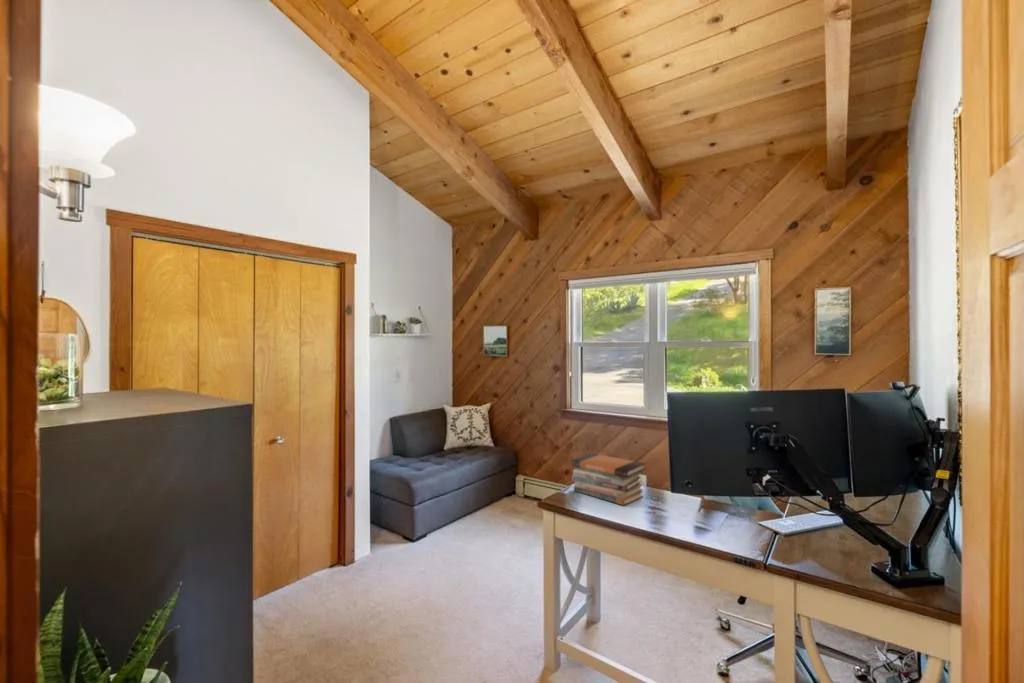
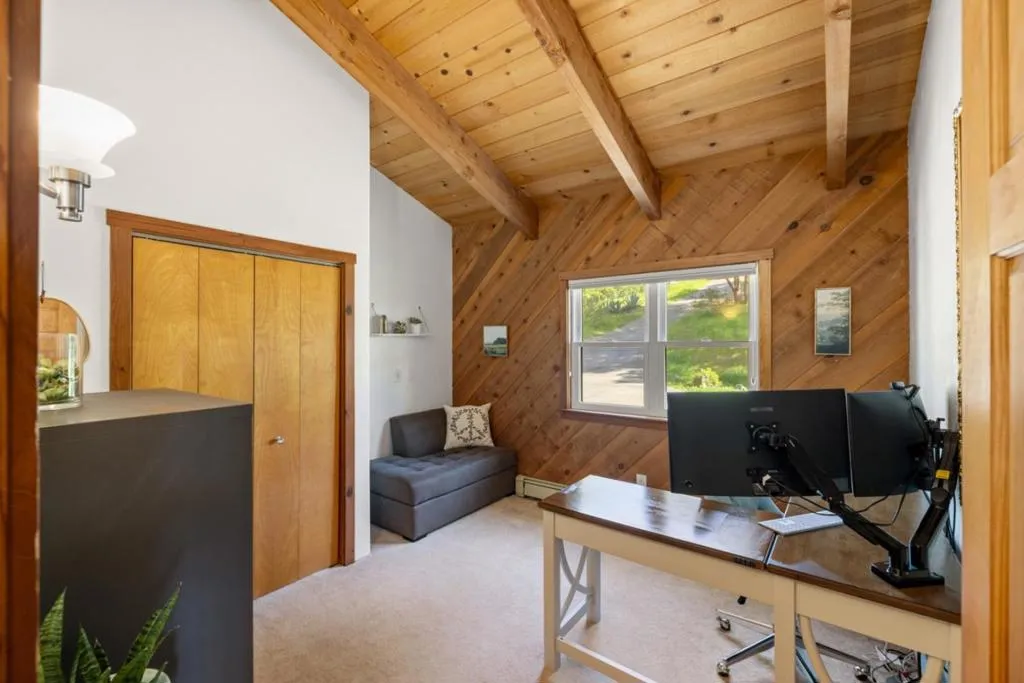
- book stack (607, 477)
